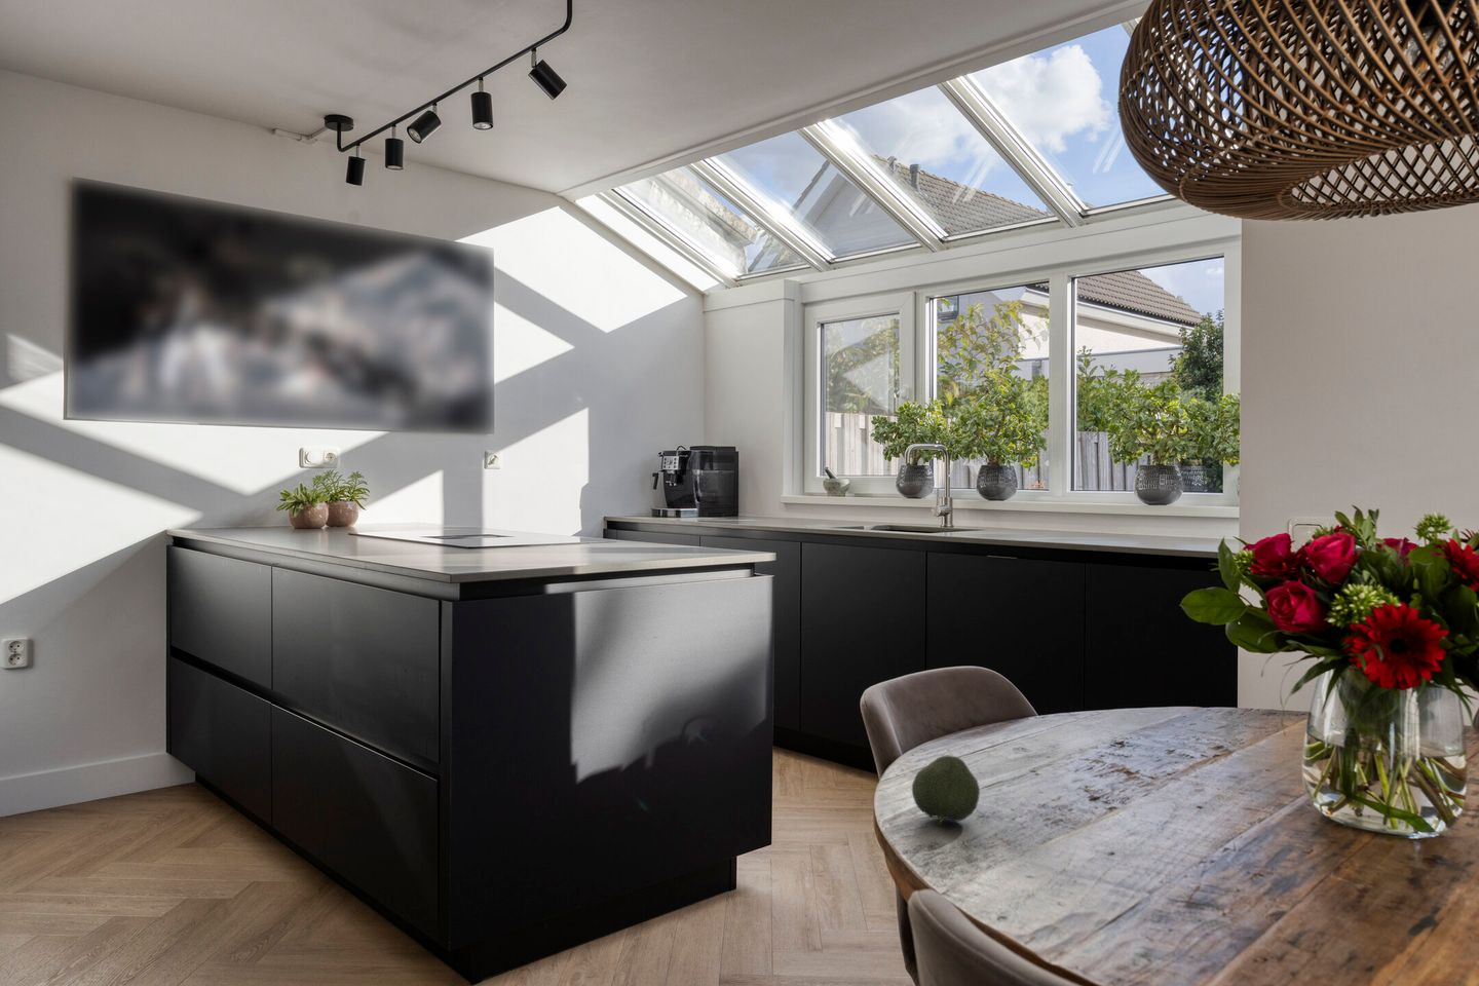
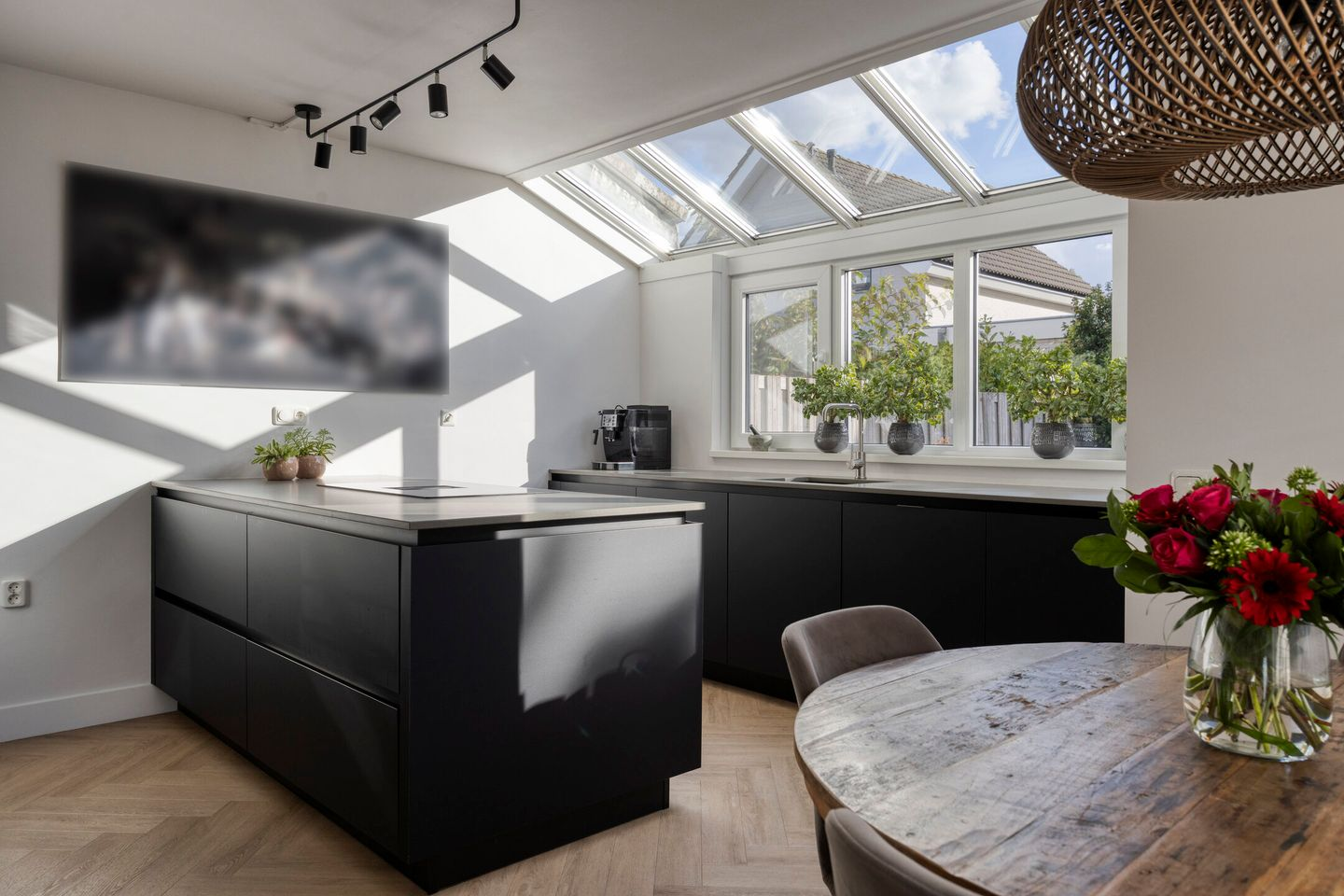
- fruit (945, 788)
